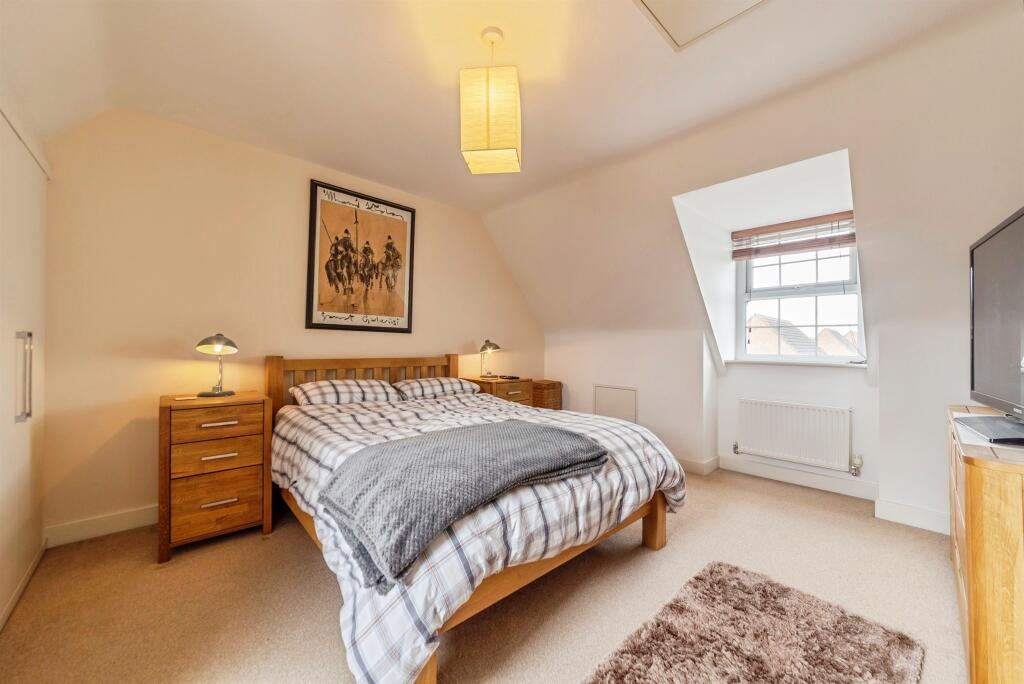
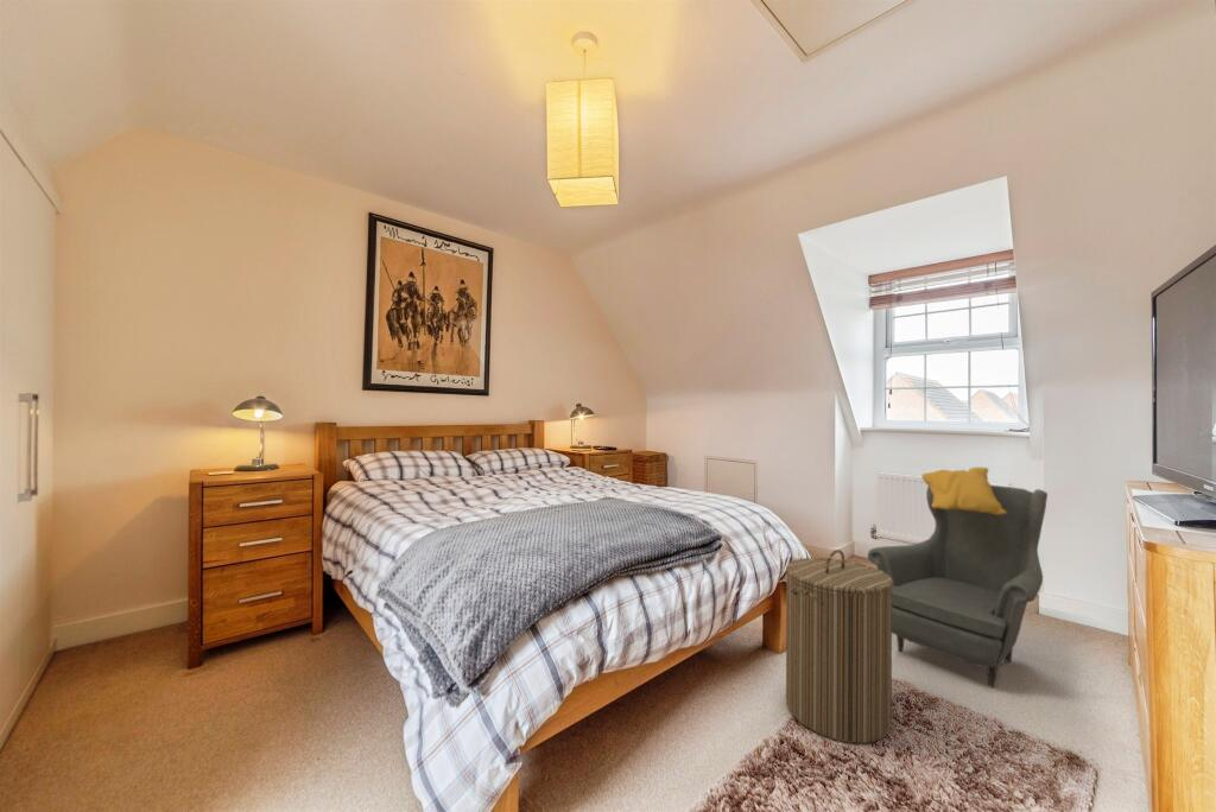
+ laundry hamper (836, 630)
+ armchair (965, 560)
